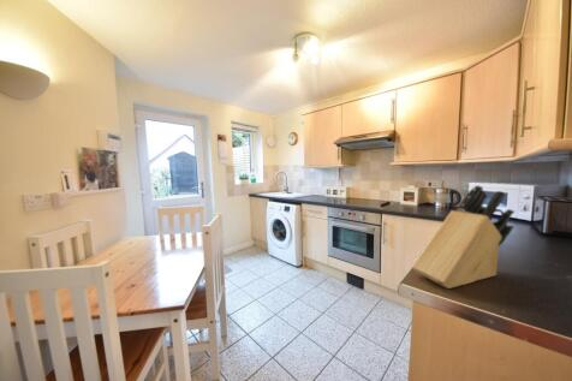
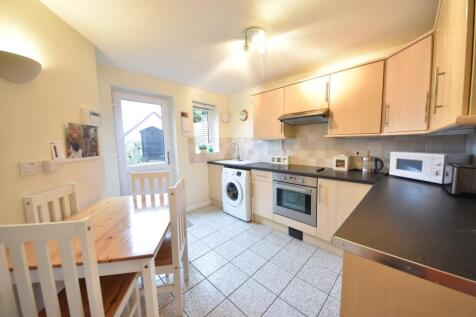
- knife block (464, 231)
